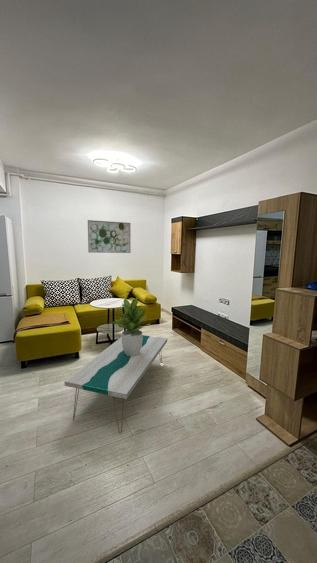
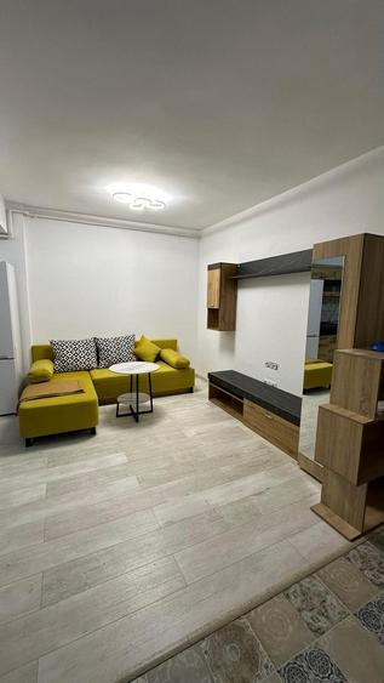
- wall art (110, 237)
- potted plant (131, 325)
- coffee table (126, 371)
